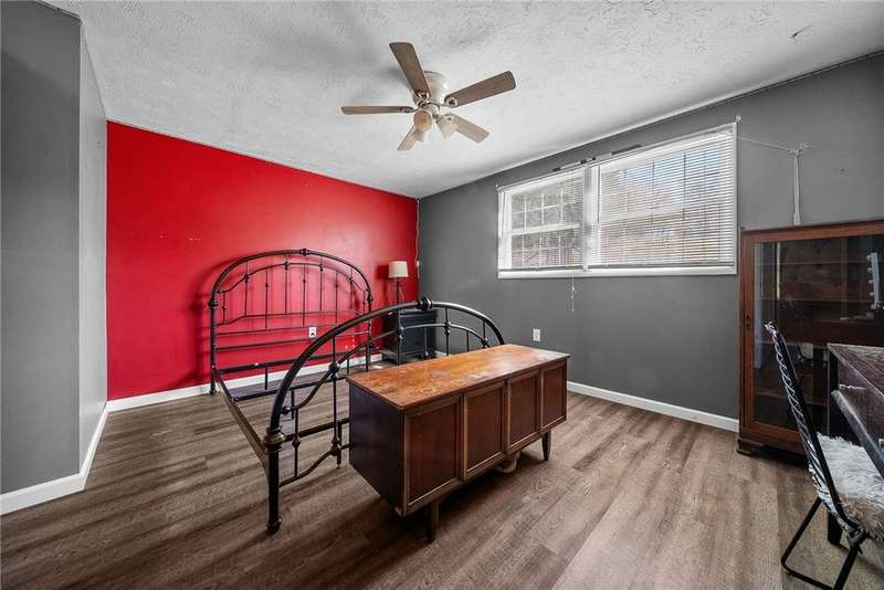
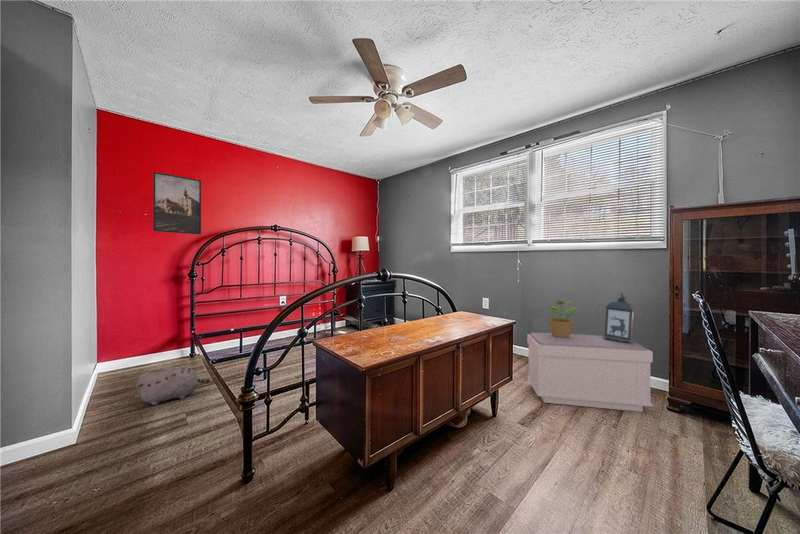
+ lantern (618, 316)
+ bench (582, 367)
+ potted plant (558, 317)
+ plush toy (175, 381)
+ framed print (178, 204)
